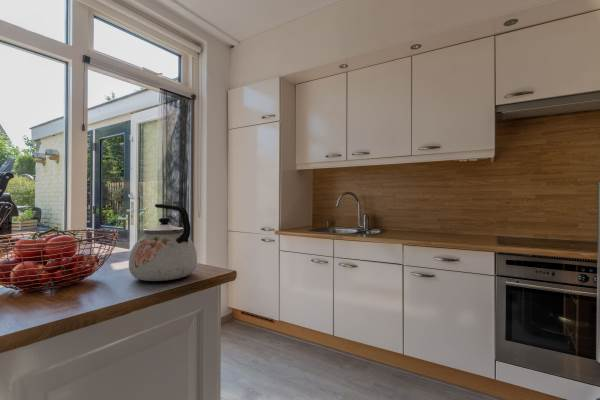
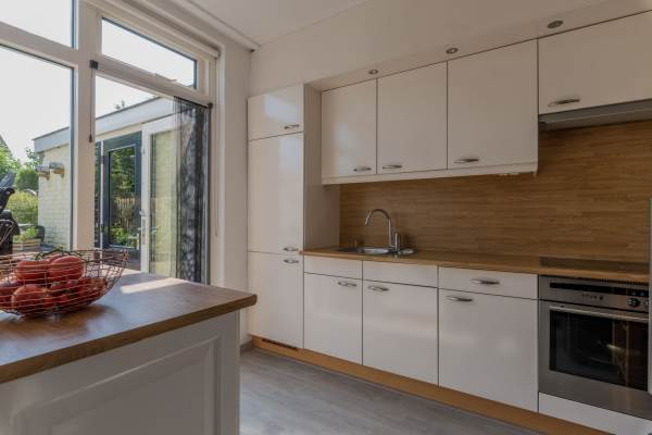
- kettle (163, 240)
